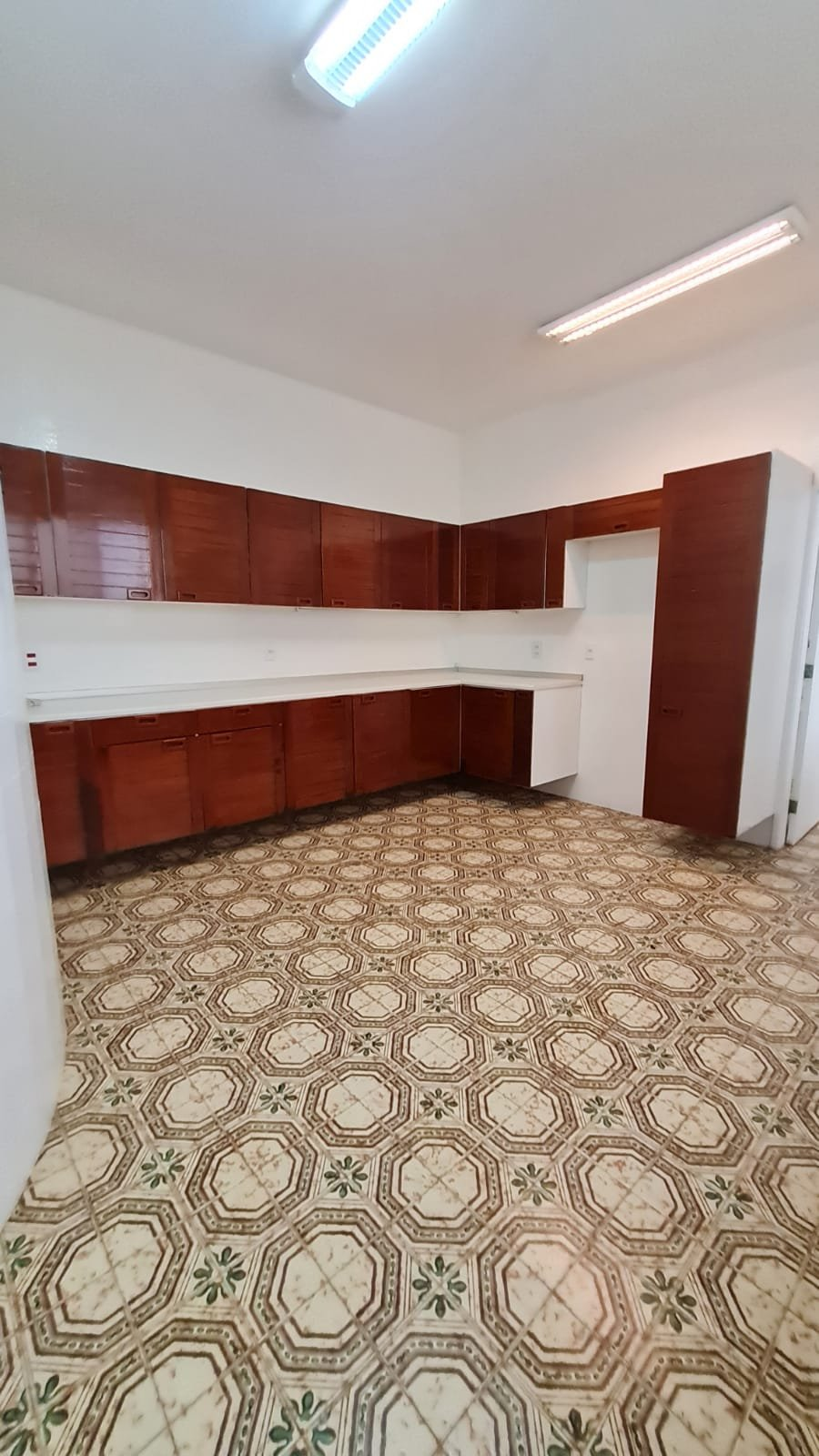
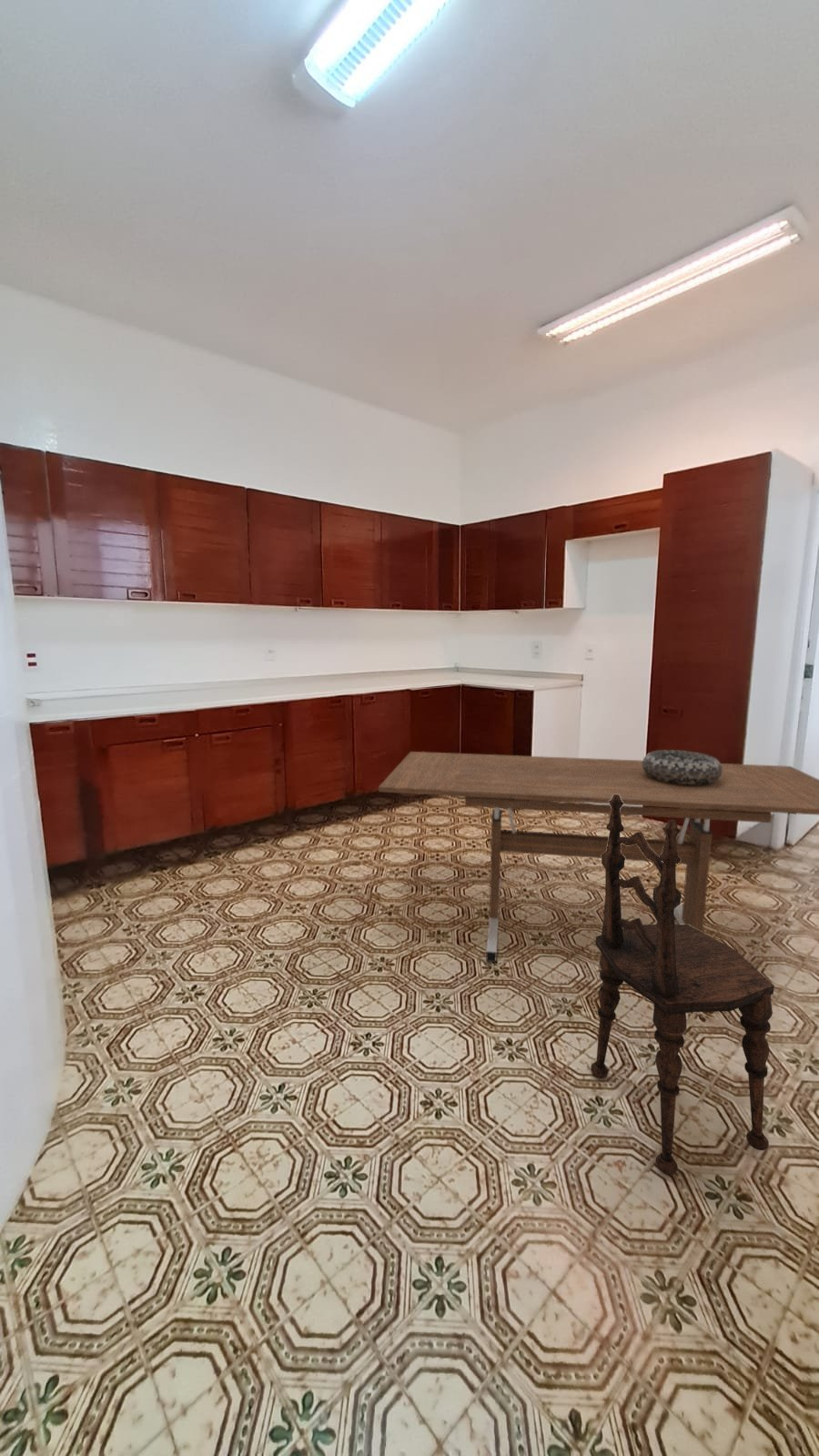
+ dining chair (678, 963)
+ dining table (595, 854)
+ decorative bowl (681, 766)
